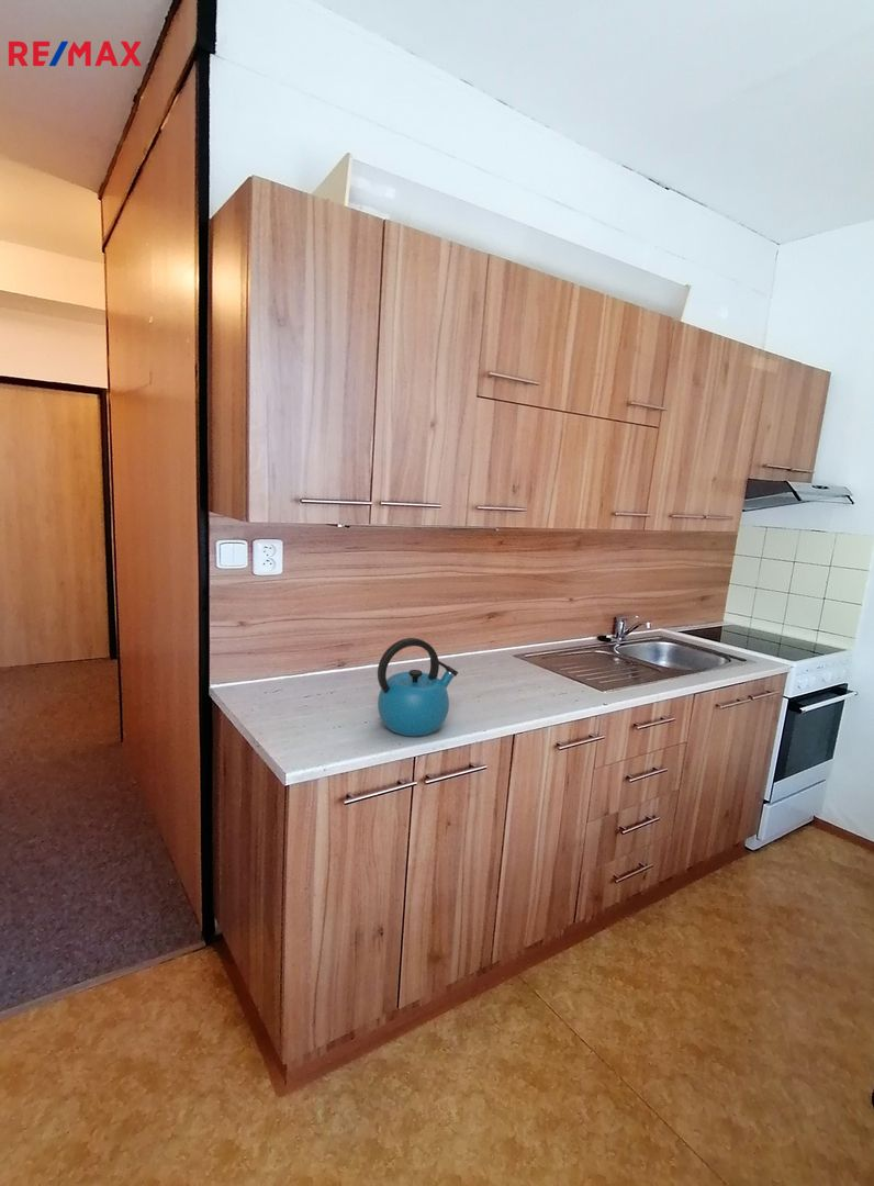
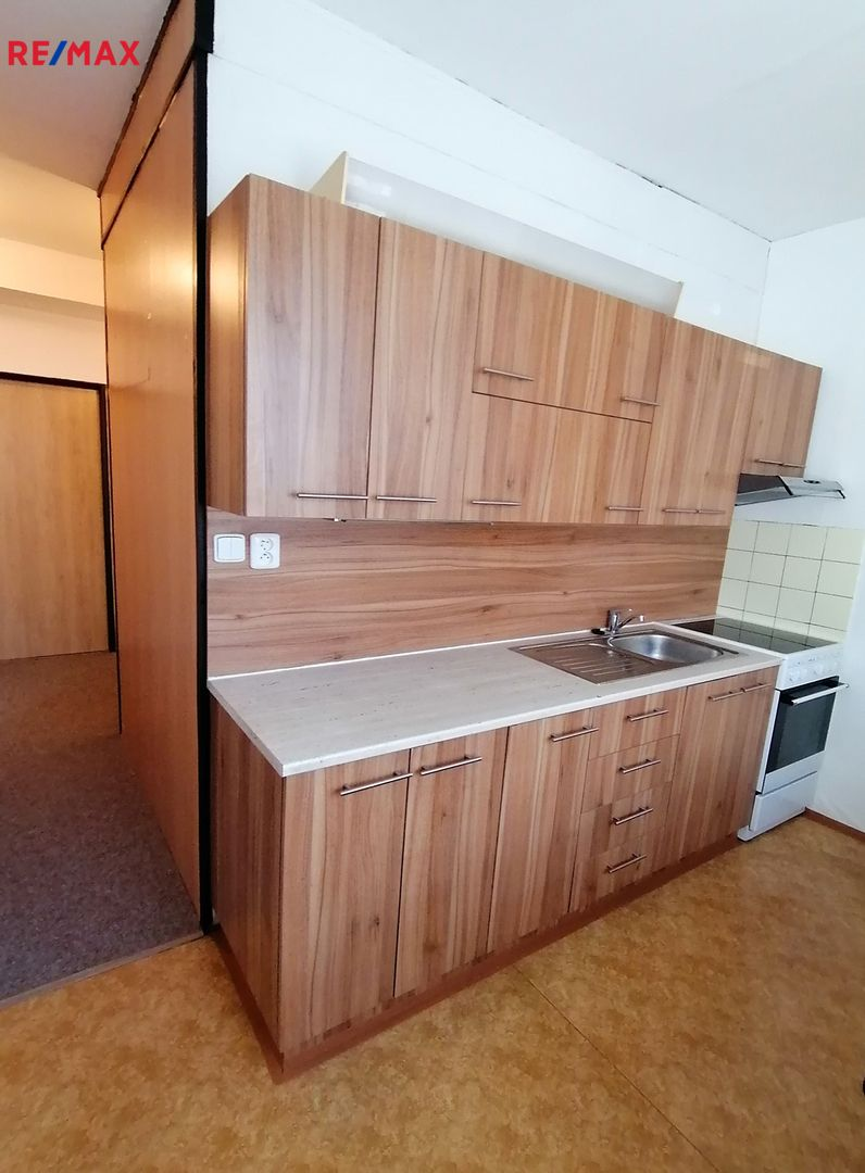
- kettle (418, 682)
